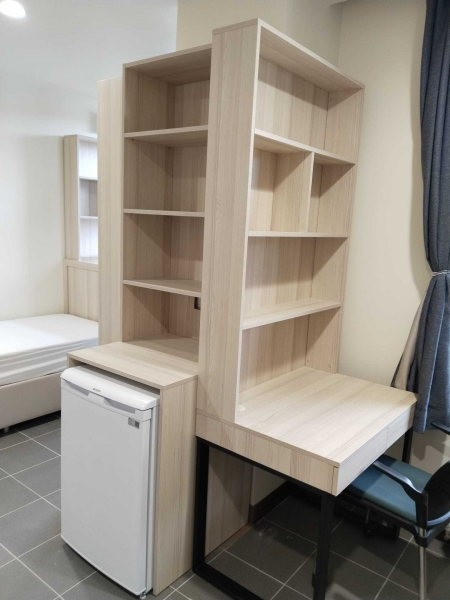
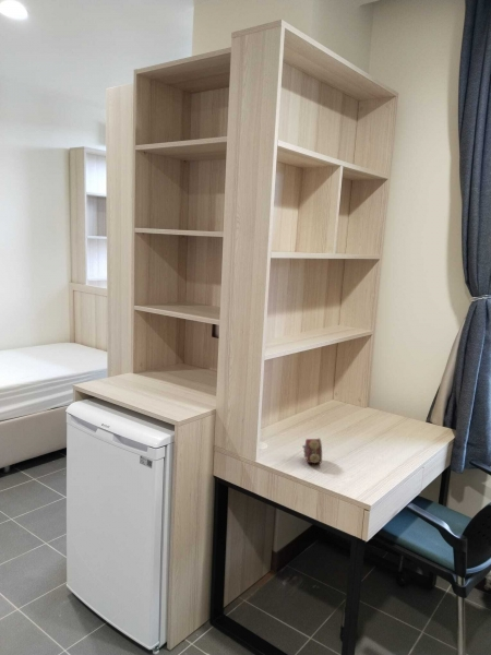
+ alarm clock (313, 450)
